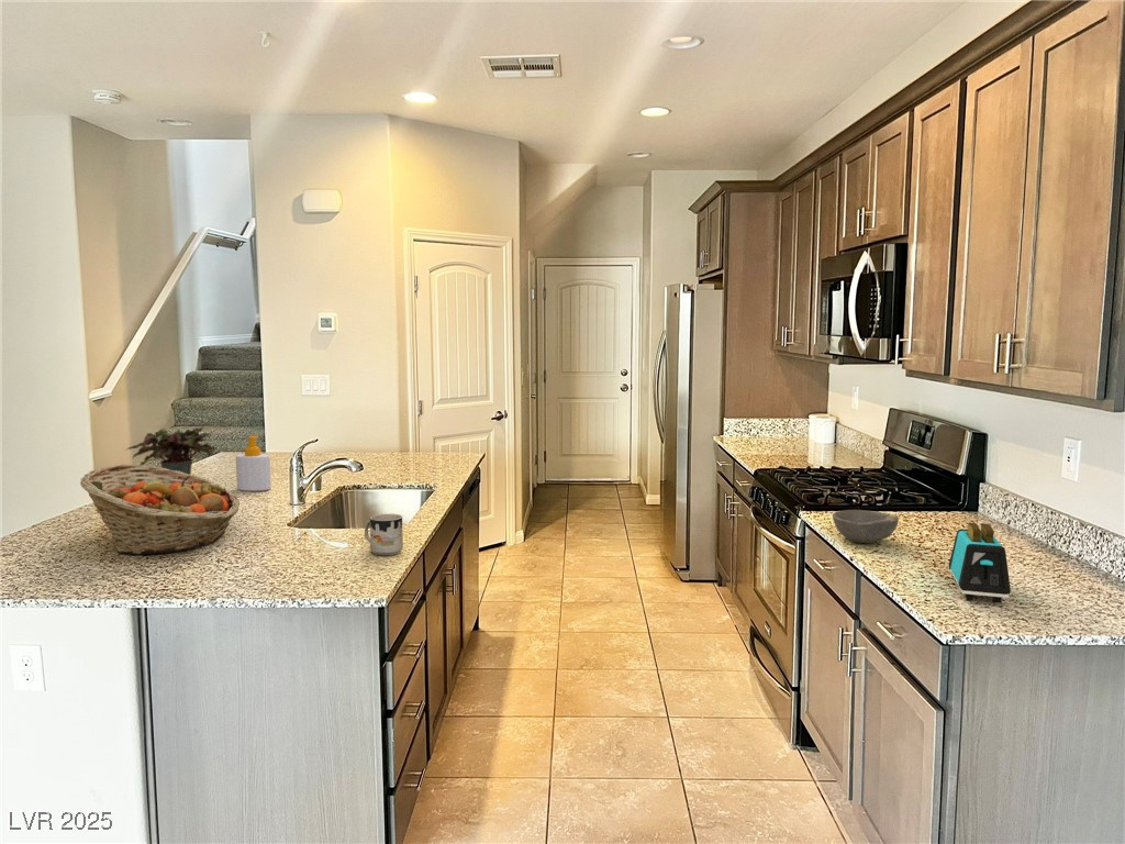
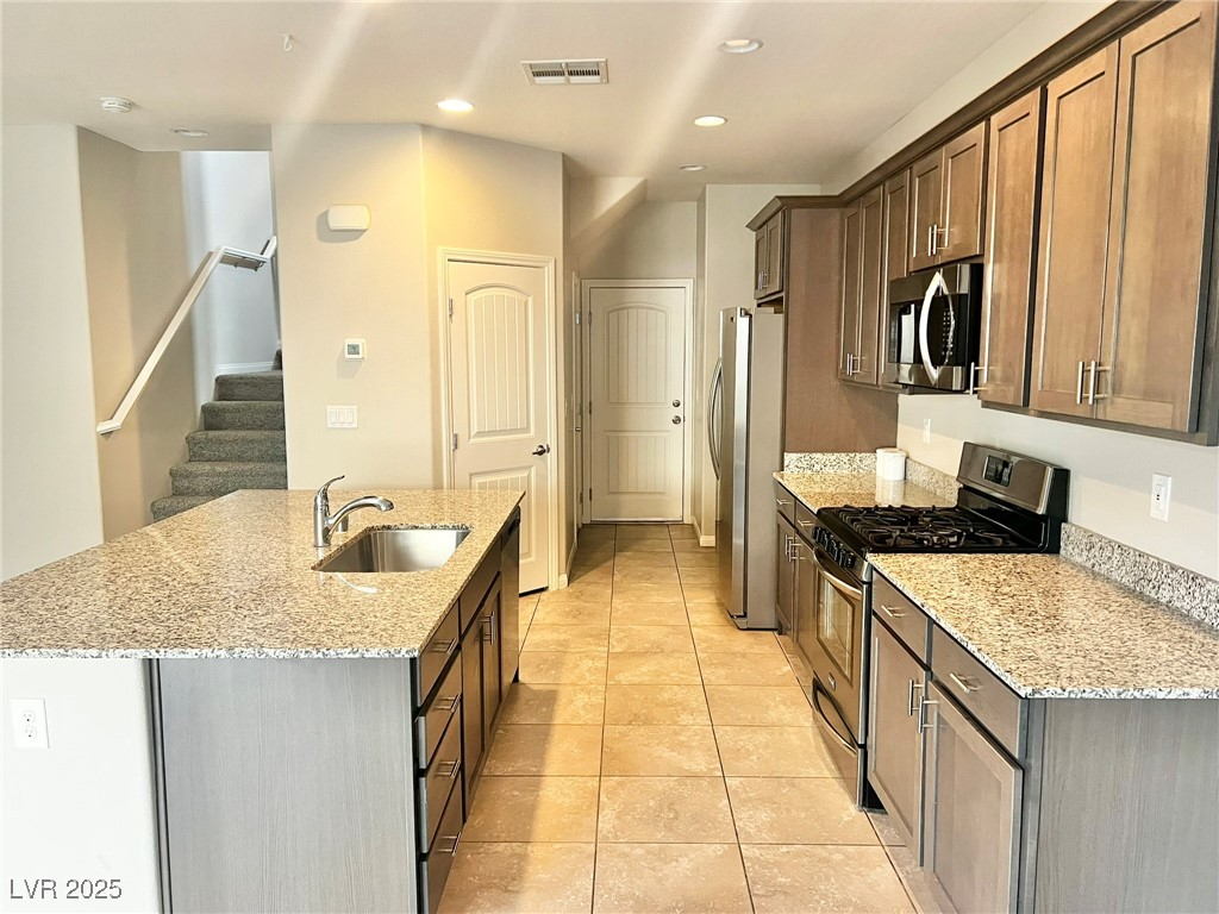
- toaster (979, 557)
- soap bottle (253, 463)
- potted plant (175, 457)
- bowl (865, 526)
- fruit basket (164, 503)
- mug (382, 533)
